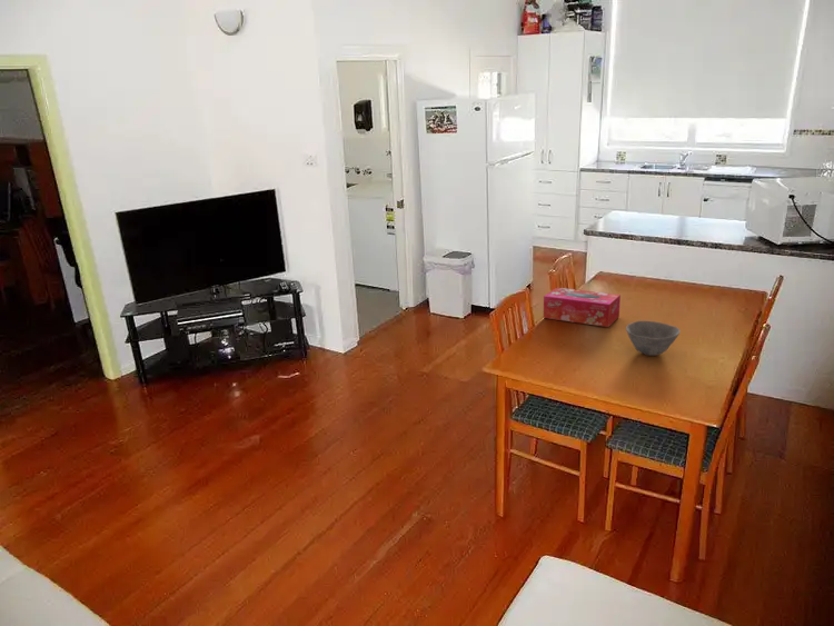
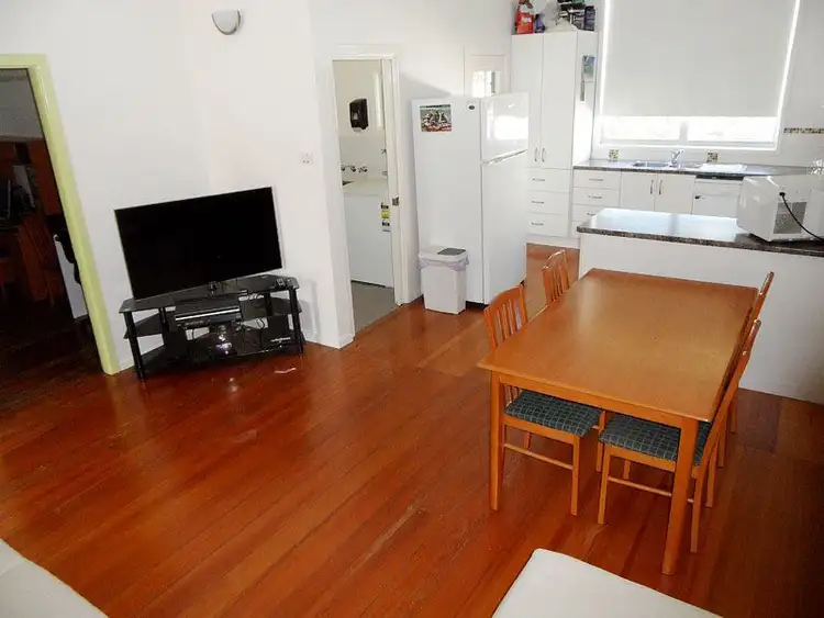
- bowl (652, 340)
- tissue box (580, 306)
